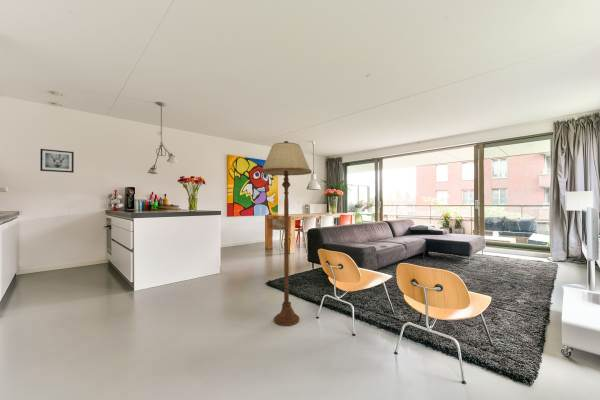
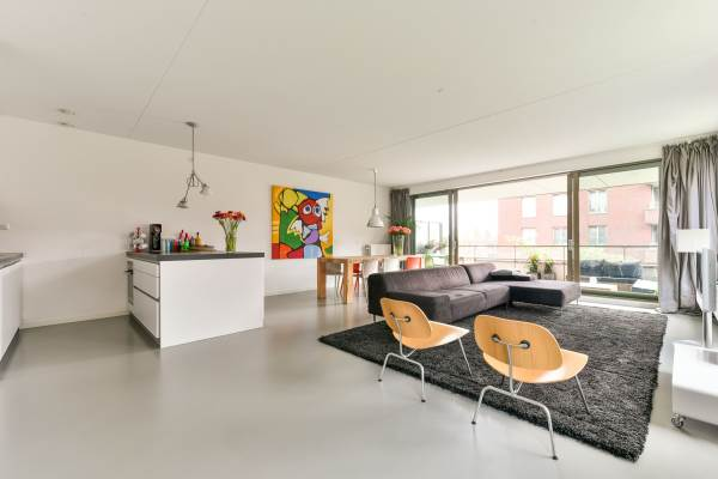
- wall art (57, 161)
- floor lamp (286, 230)
